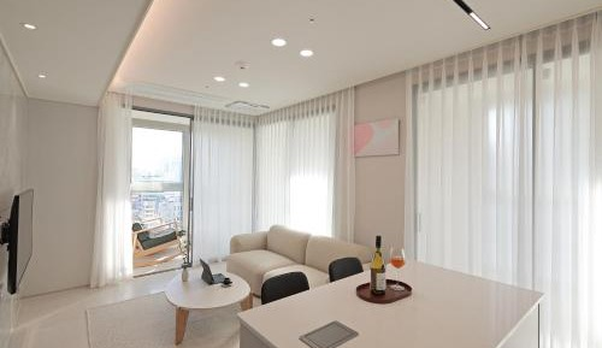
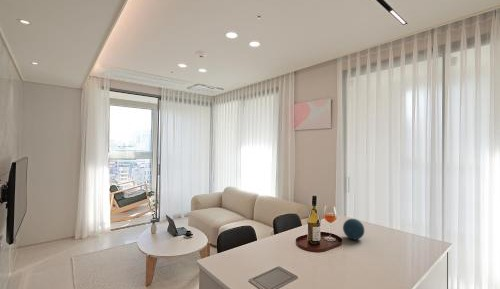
+ decorative orb (353, 229)
